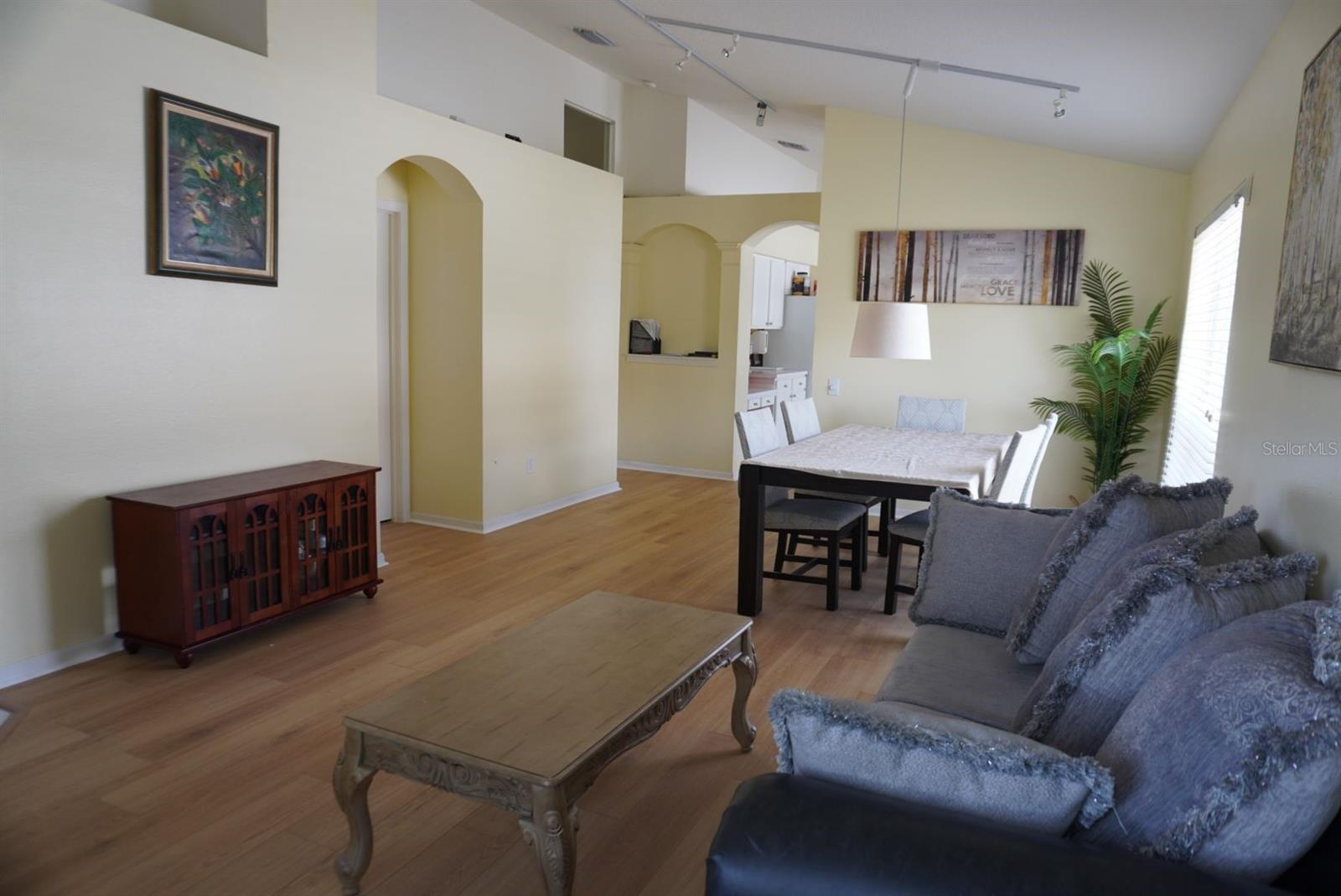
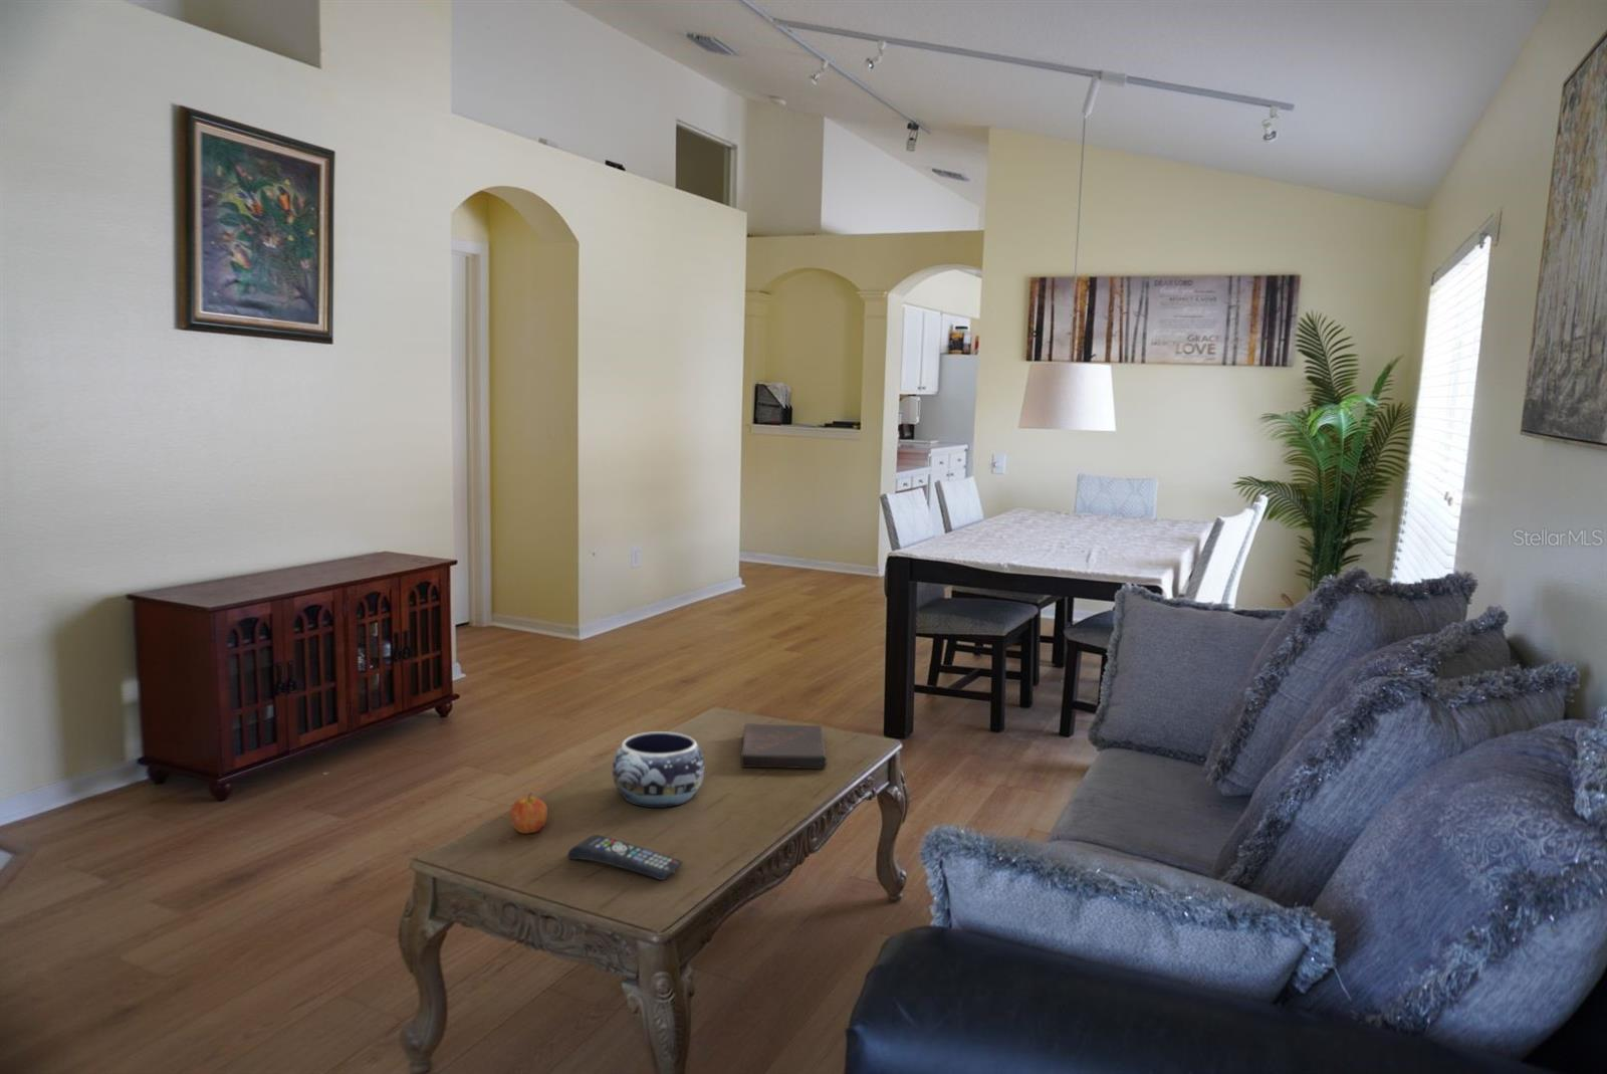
+ remote control (623, 856)
+ book (783, 744)
+ decorative bowl (659, 768)
+ apple (528, 810)
